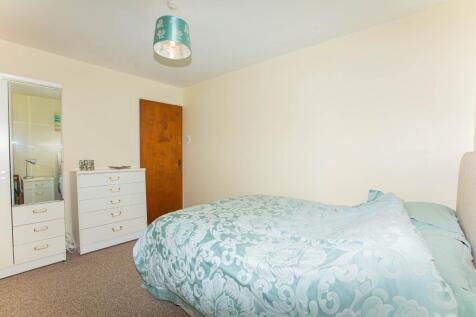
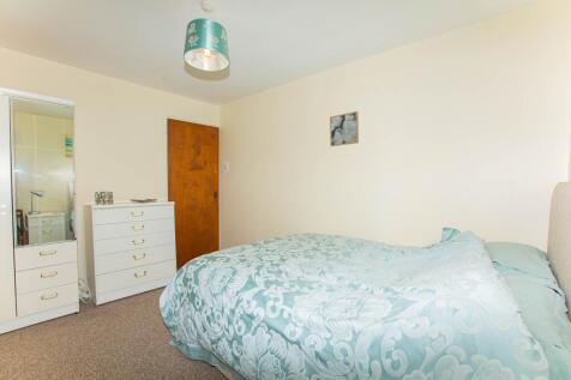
+ wall art (343, 129)
